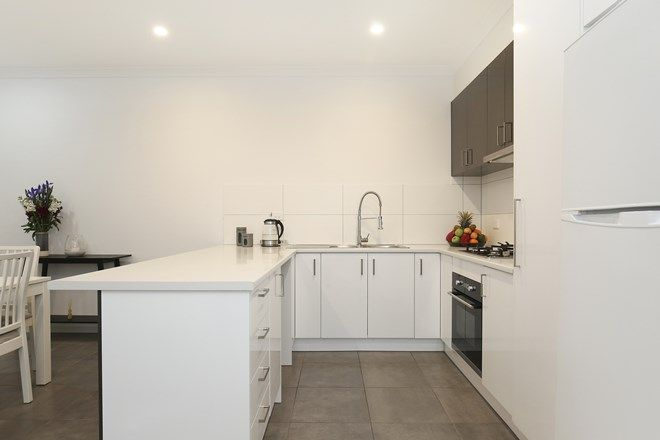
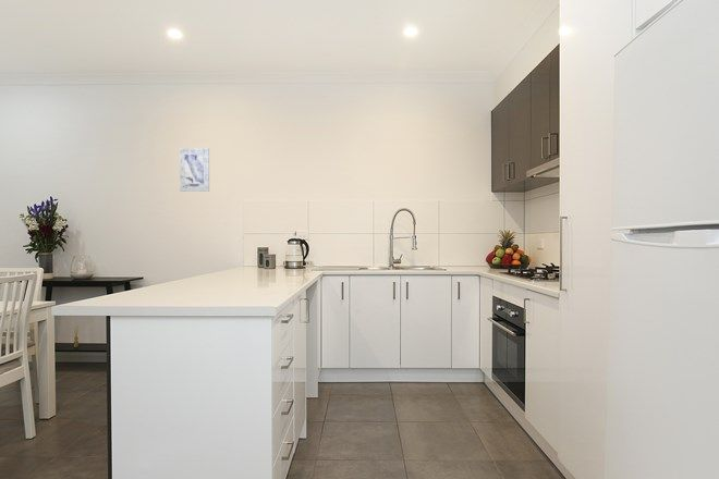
+ wall art (194, 169)
